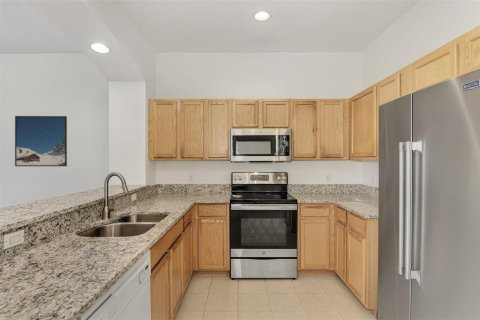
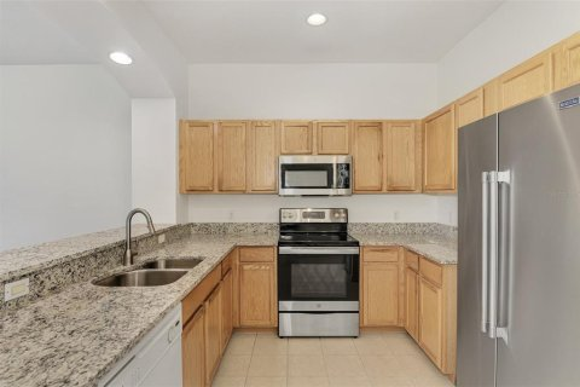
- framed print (41, 141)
